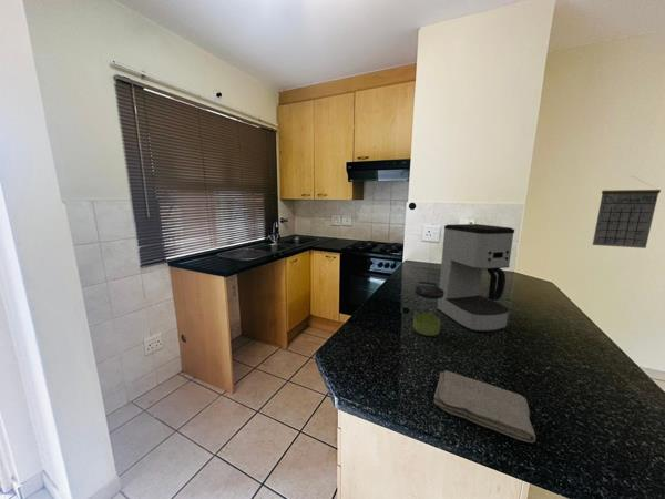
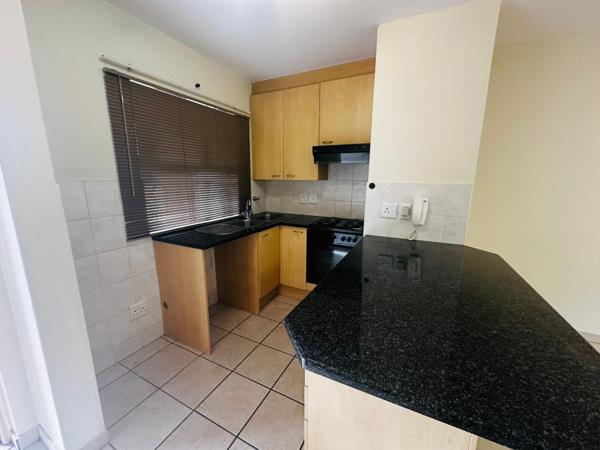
- coffee maker (480, 273)
- washcloth (480, 399)
- jar (427, 312)
- calendar (625, 212)
